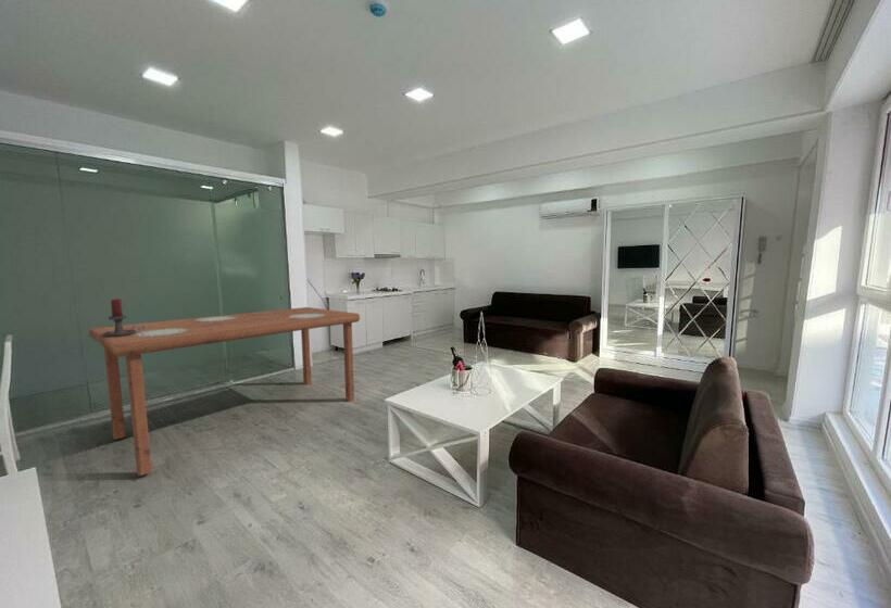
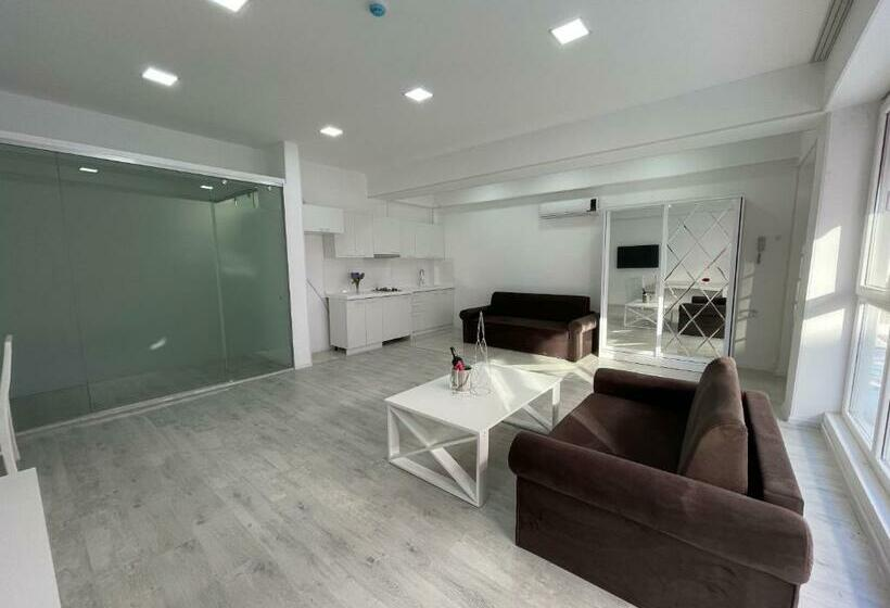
- candle holder (122, 316)
- table (238, 339)
